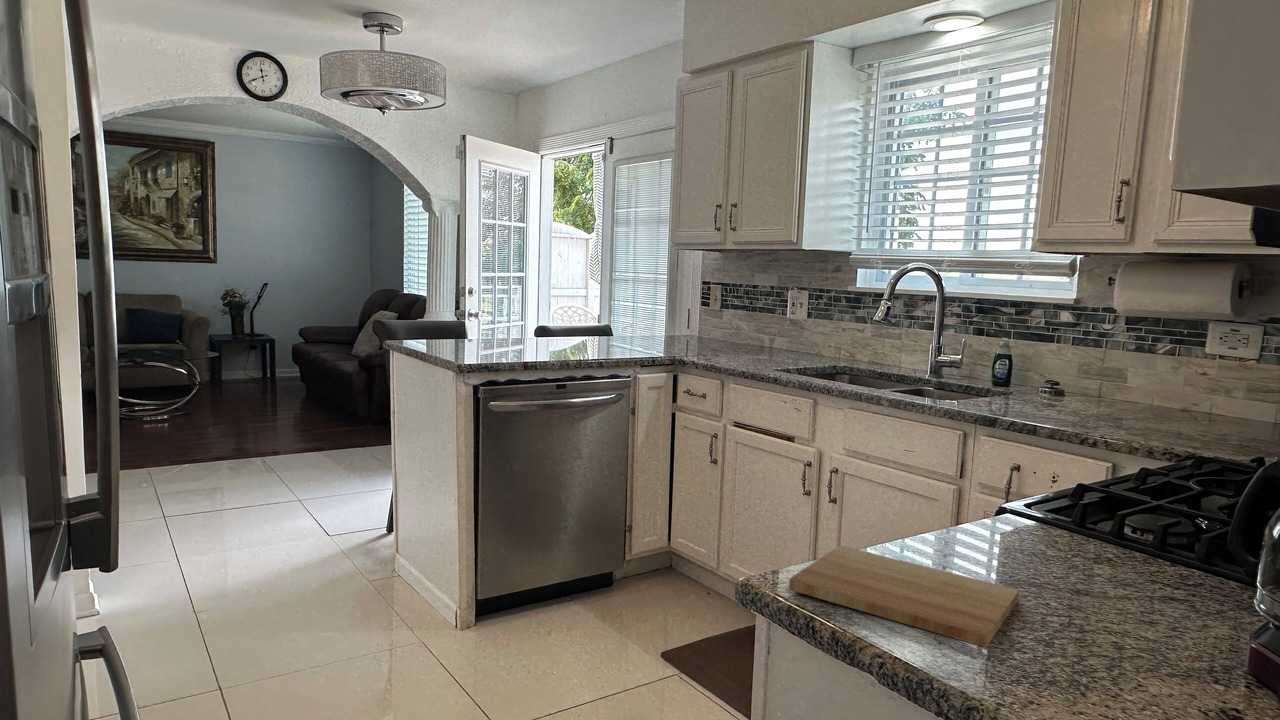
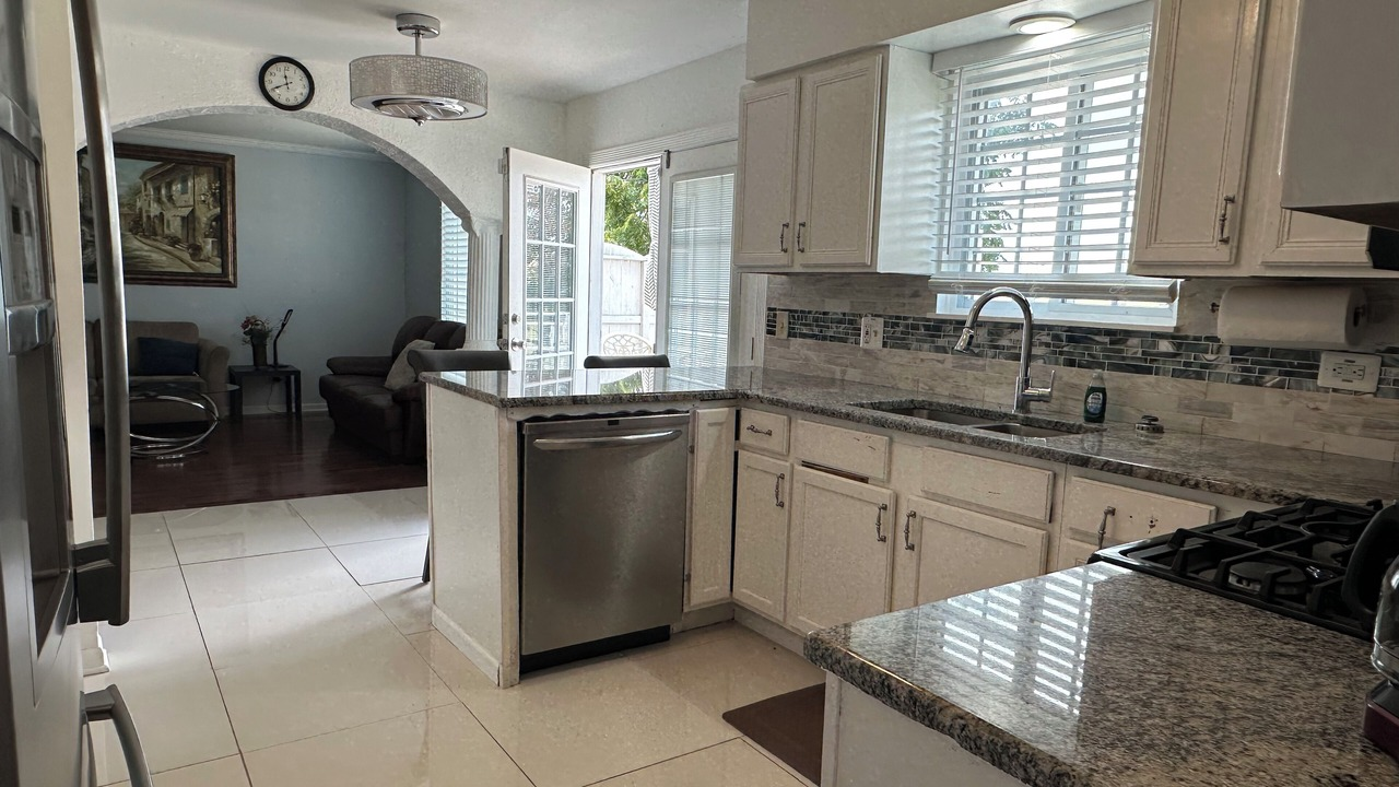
- cutting board (903, 589)
